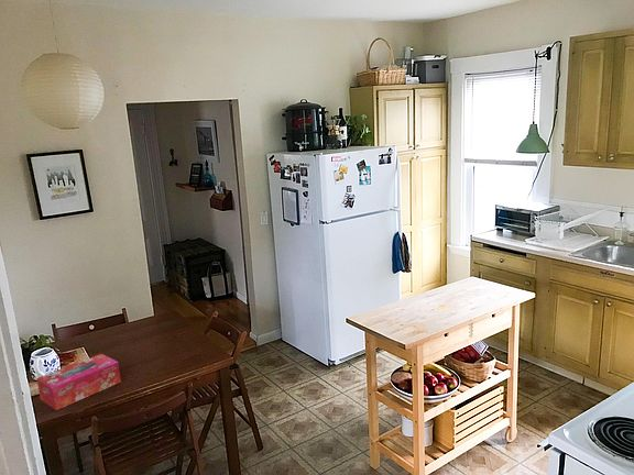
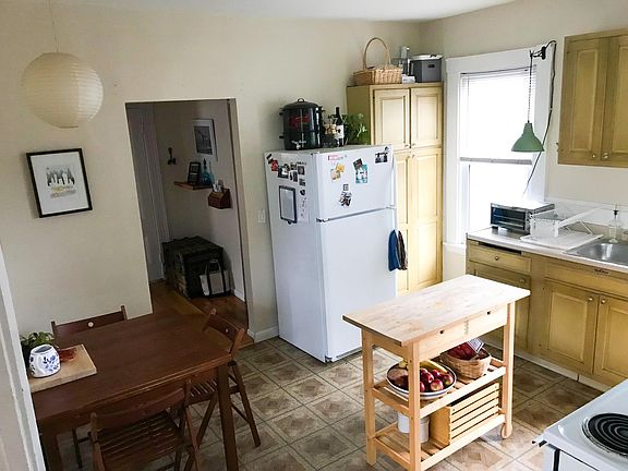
- tissue box (79, 379)
